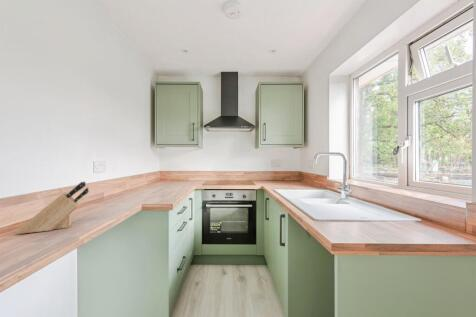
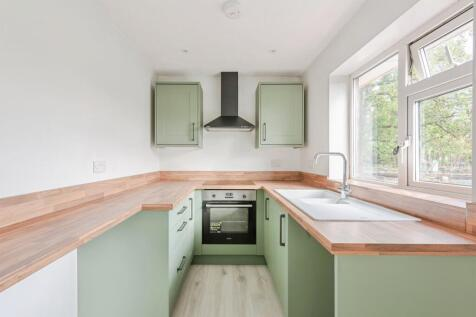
- knife block (55, 205)
